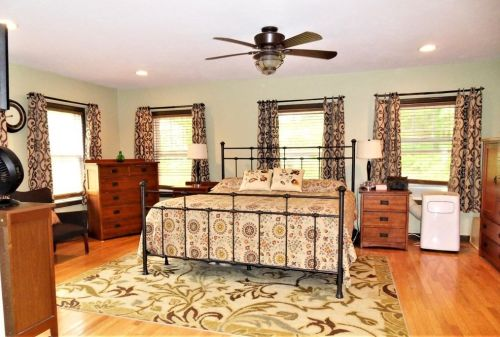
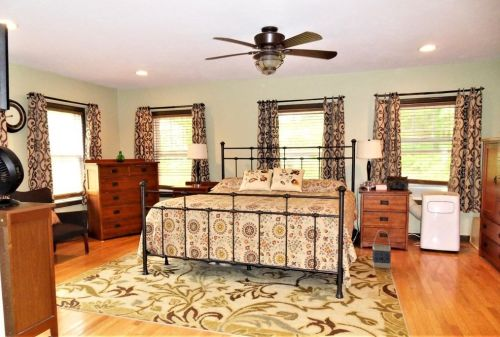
+ bag (381, 248)
